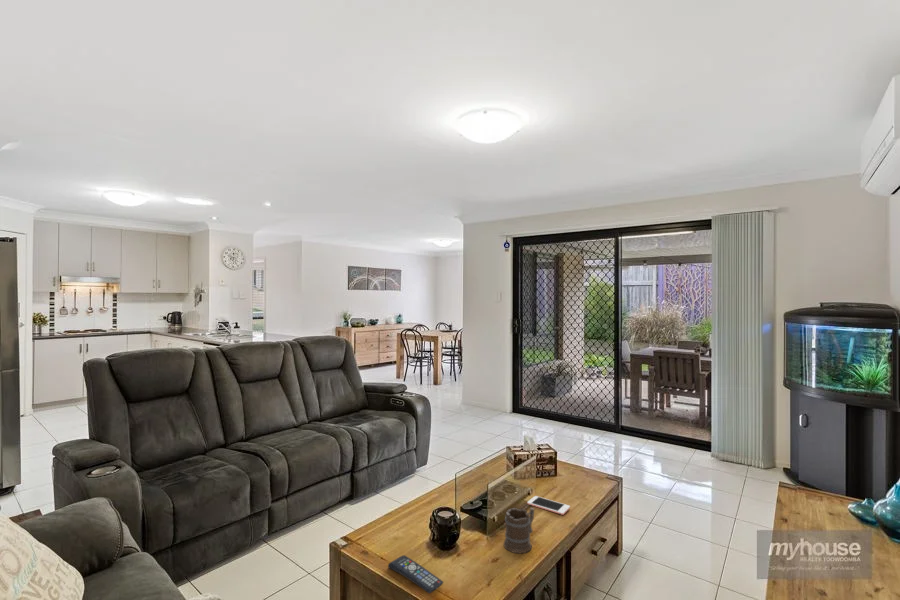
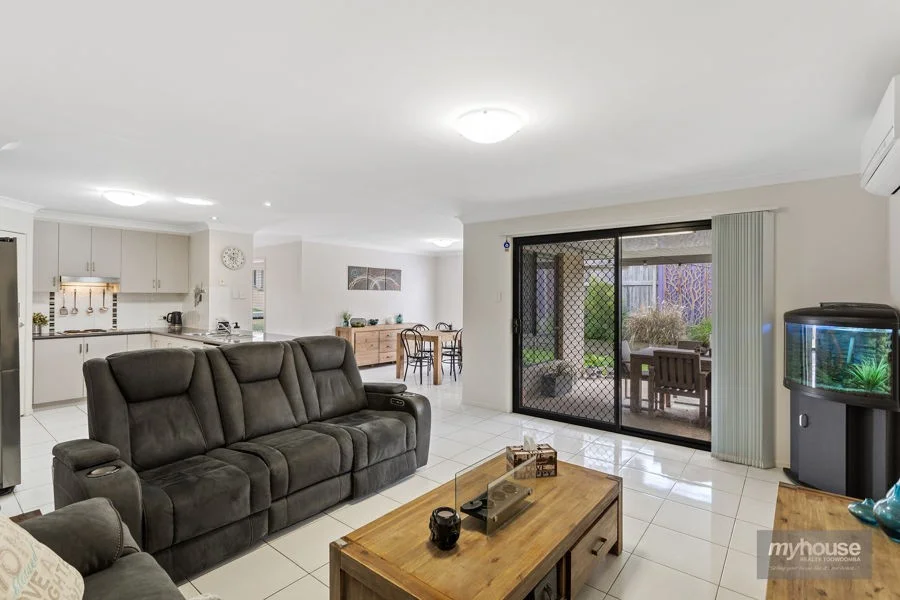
- mug (521, 526)
- cell phone (548, 505)
- remote control (414, 573)
